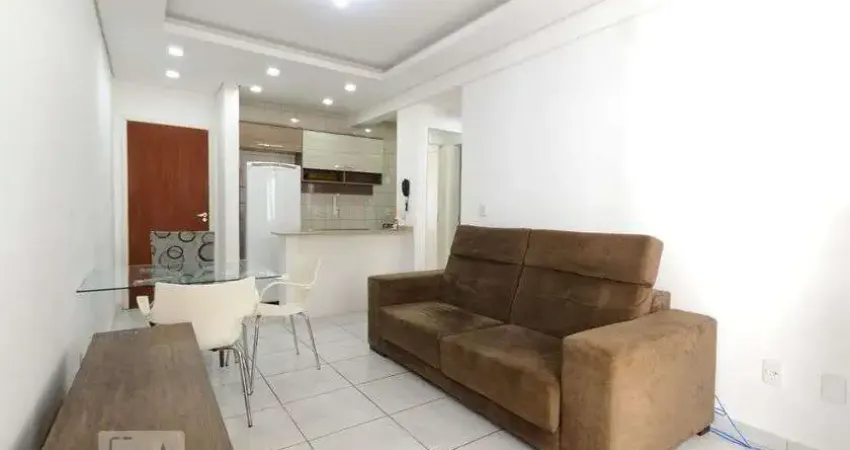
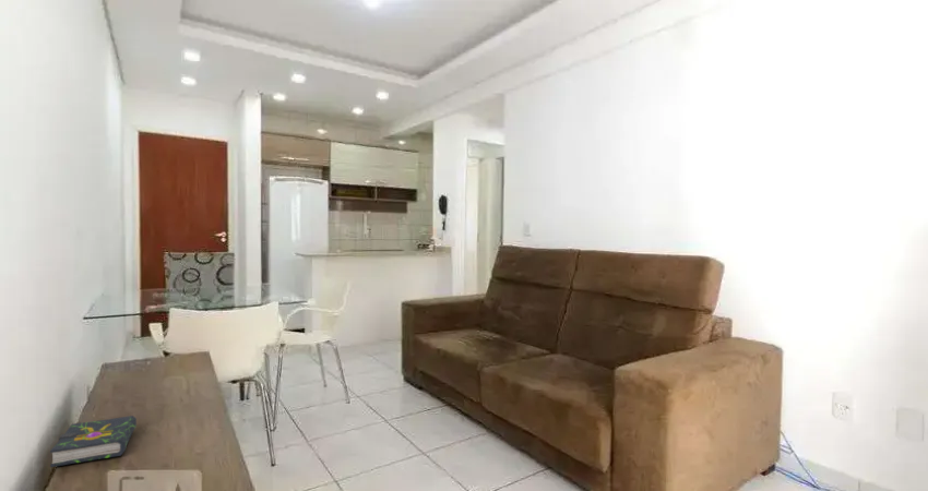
+ book (96, 439)
